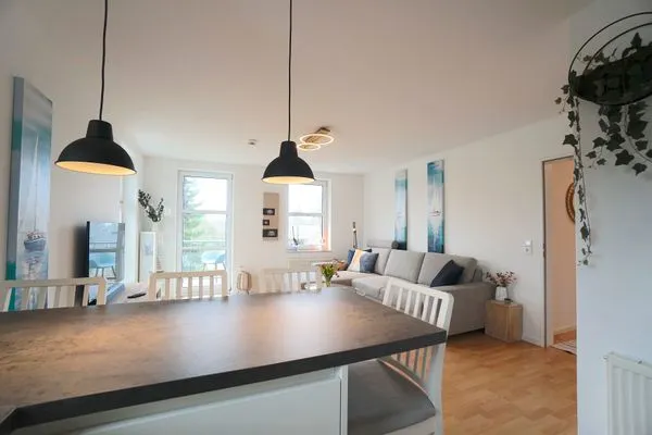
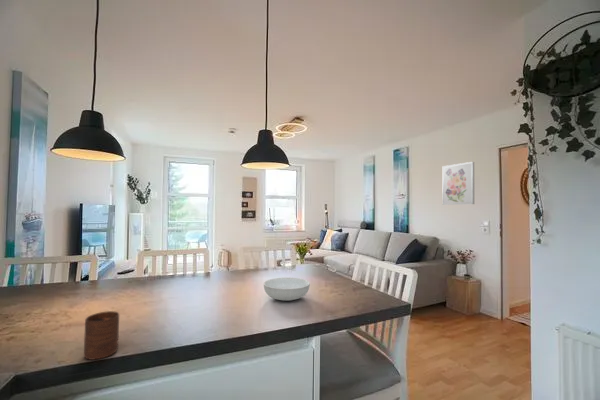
+ cup (101, 333)
+ wall art (457, 184)
+ serving bowl (286, 290)
